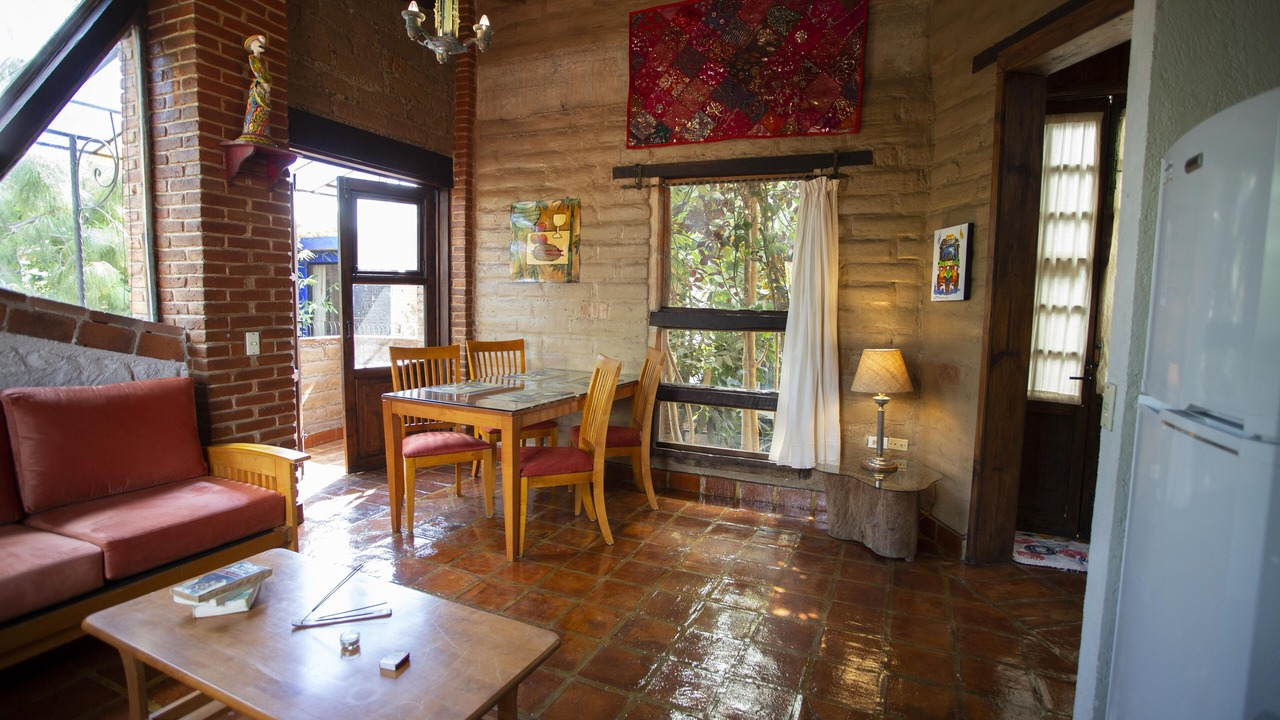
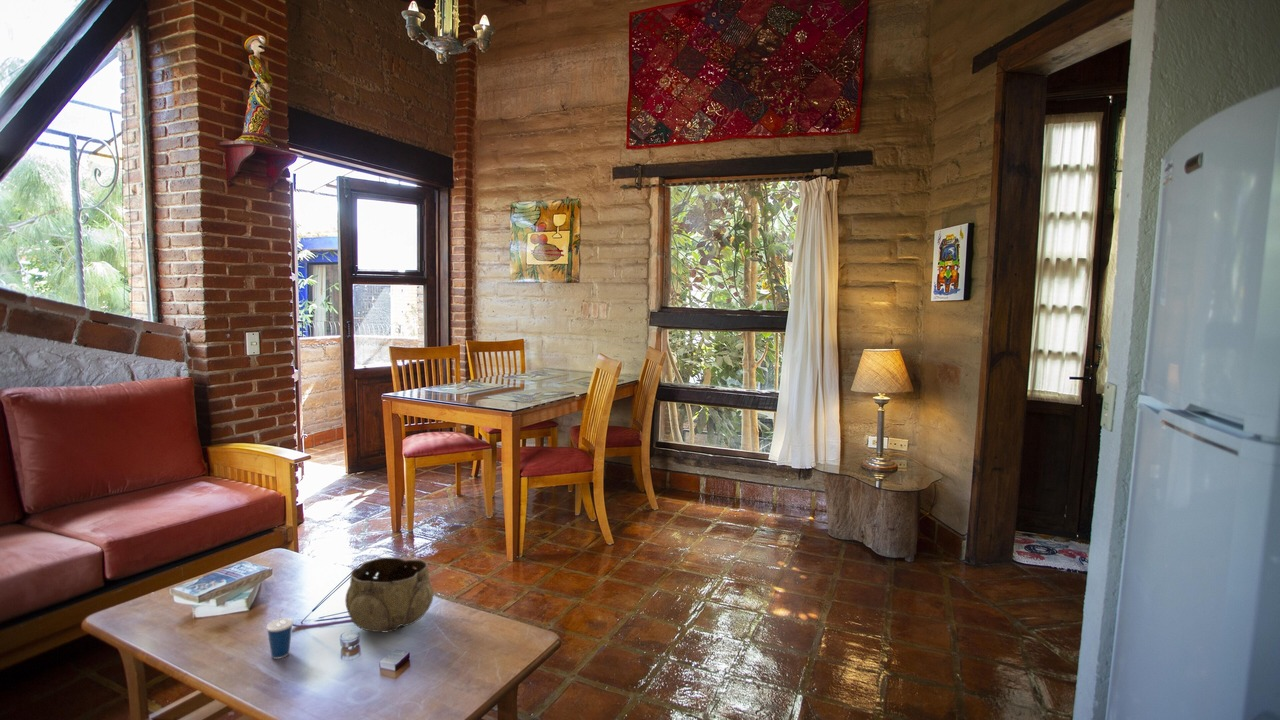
+ cup (279, 630)
+ decorative bowl (389, 596)
